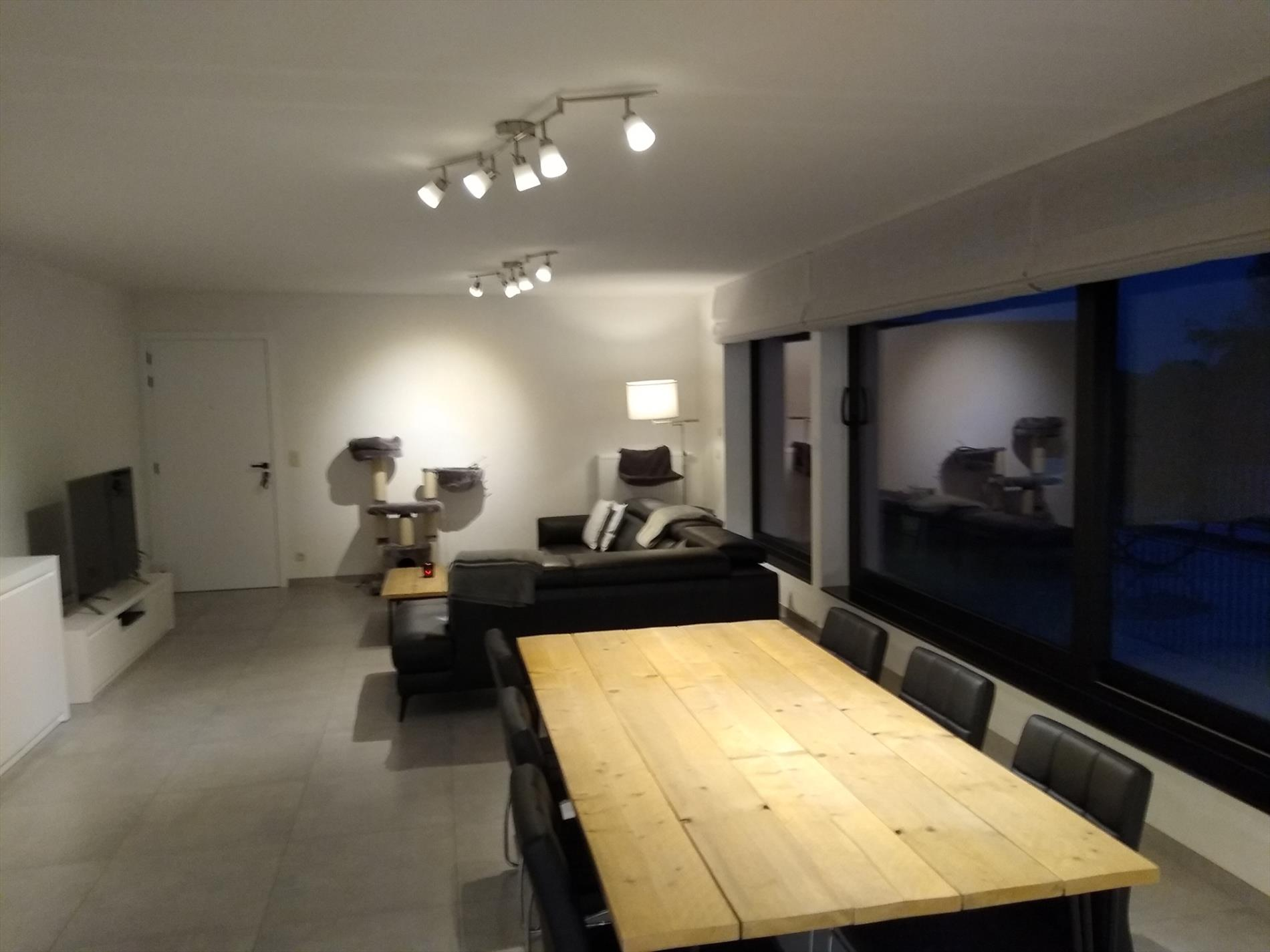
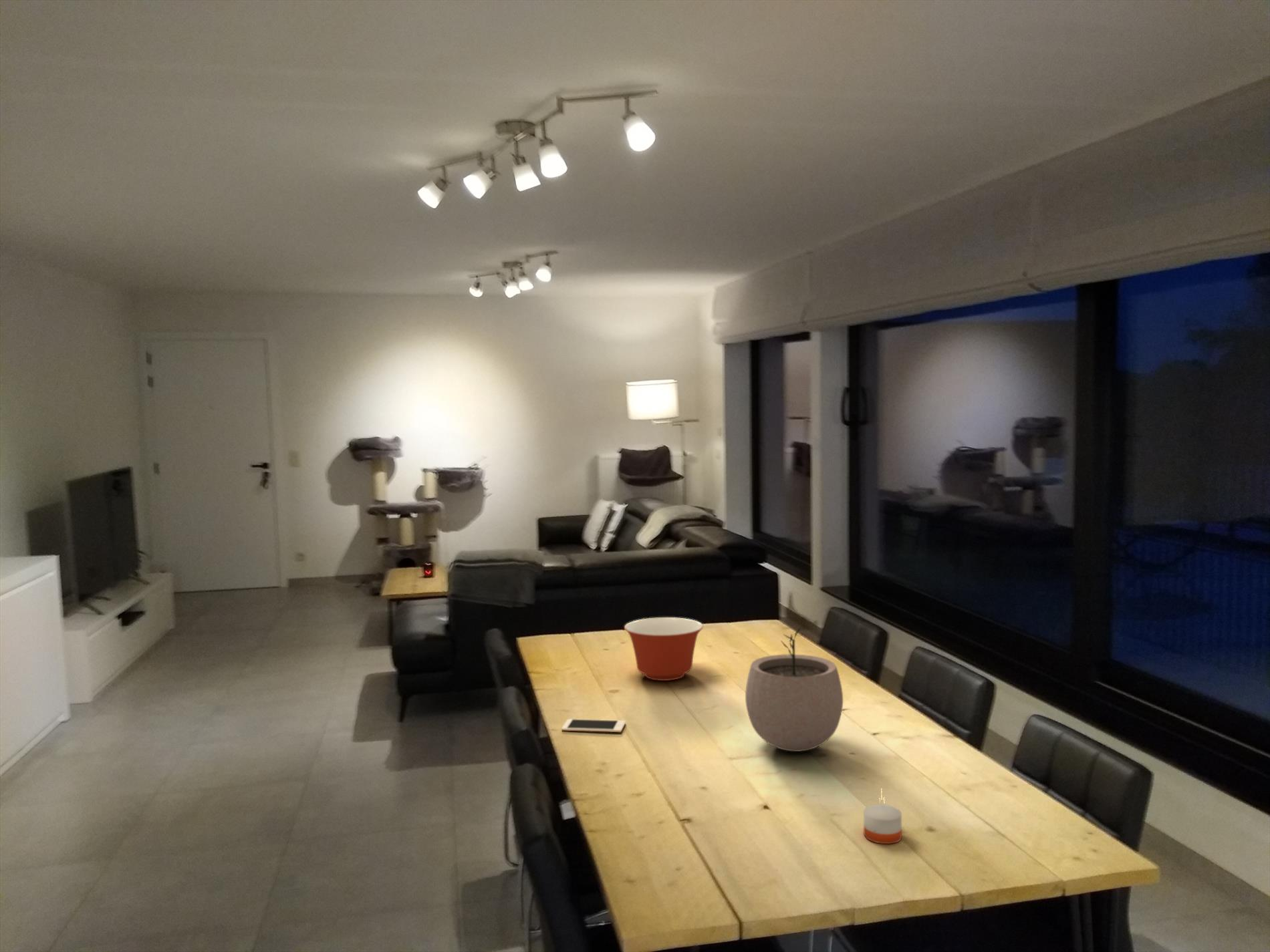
+ cell phone (594, 726)
+ candle (882, 810)
+ mixing bowl (664, 650)
+ plant pot (793, 687)
